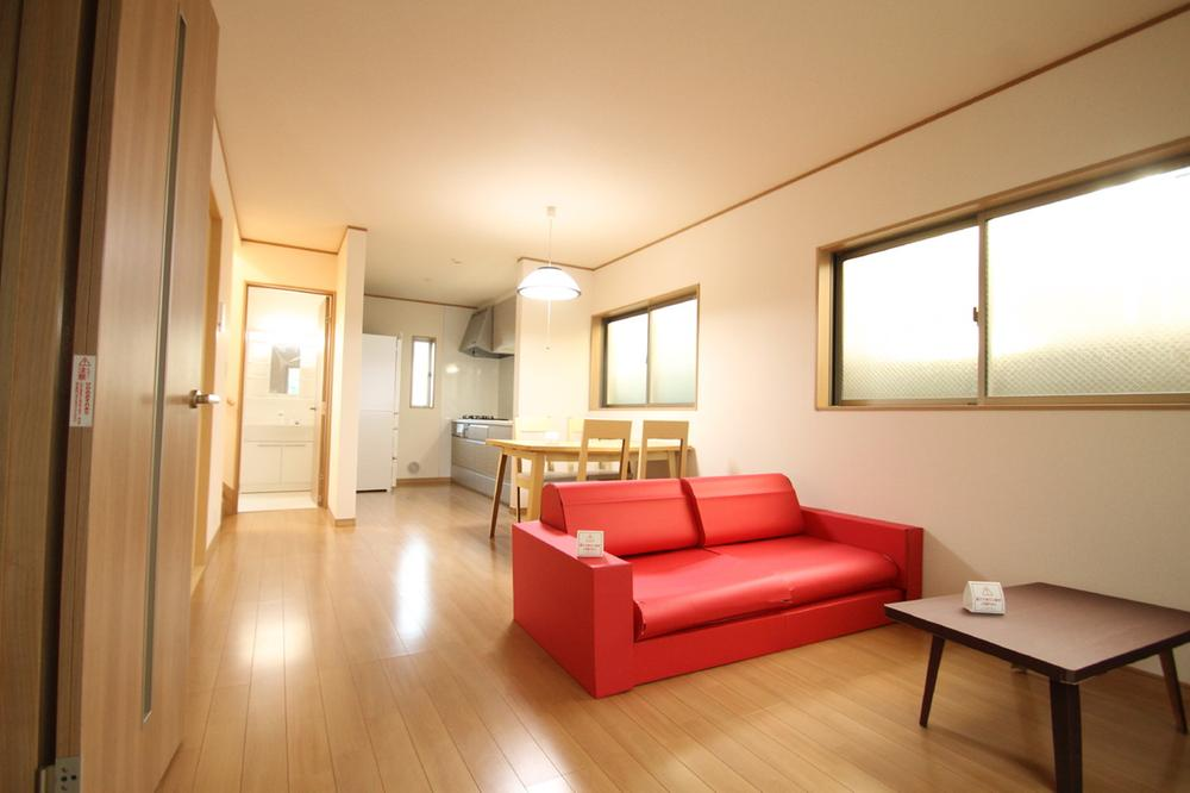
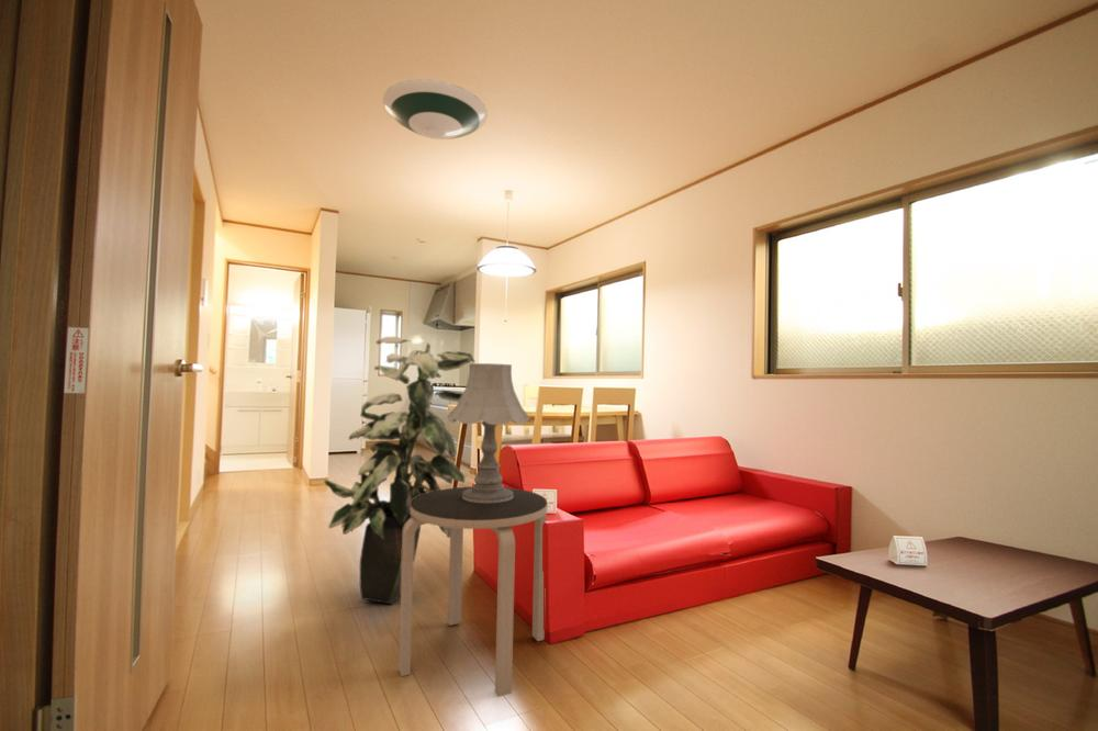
+ side table (461, 576)
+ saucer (436, 122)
+ indoor plant (403, 464)
+ table lamp (488, 429)
